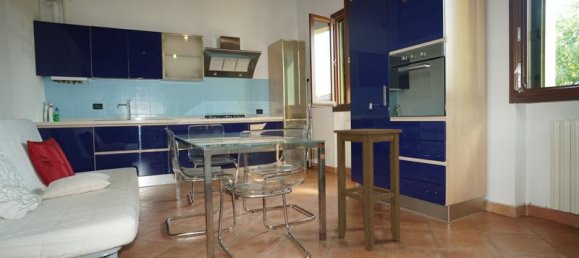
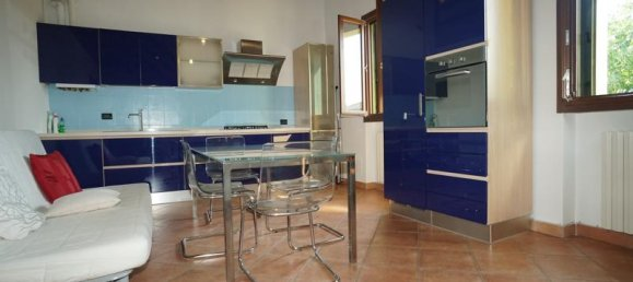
- stool (367, 184)
